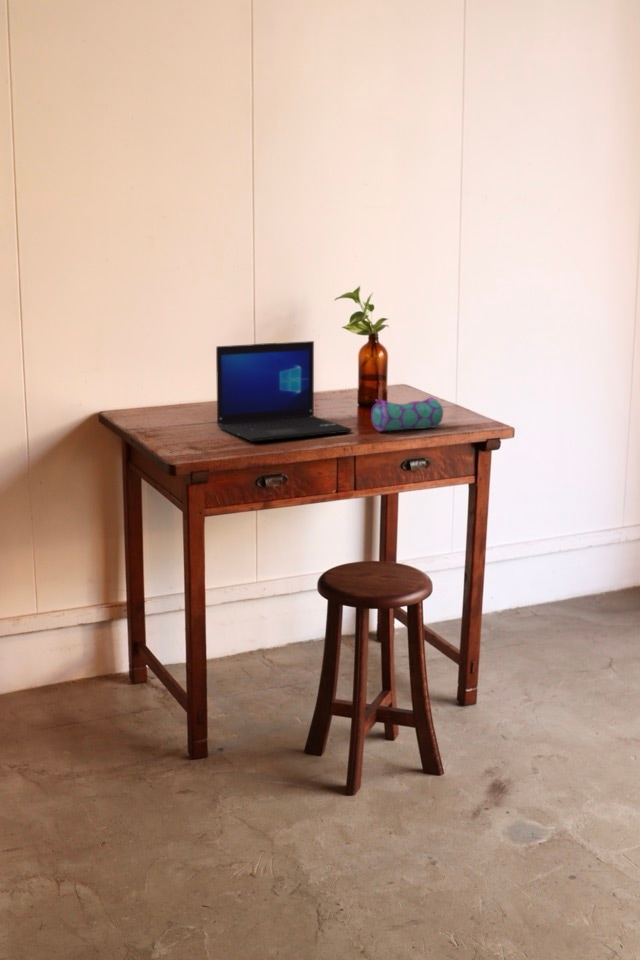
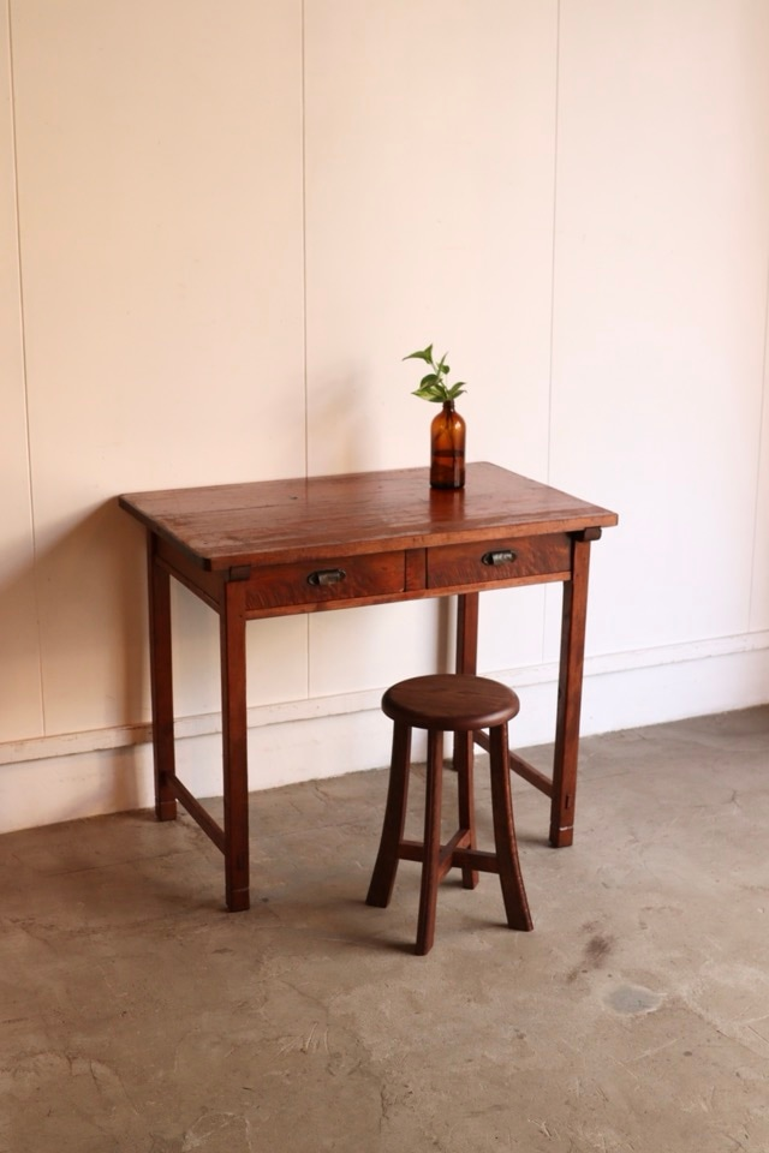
- pencil case (406, 413)
- laptop (283, 389)
